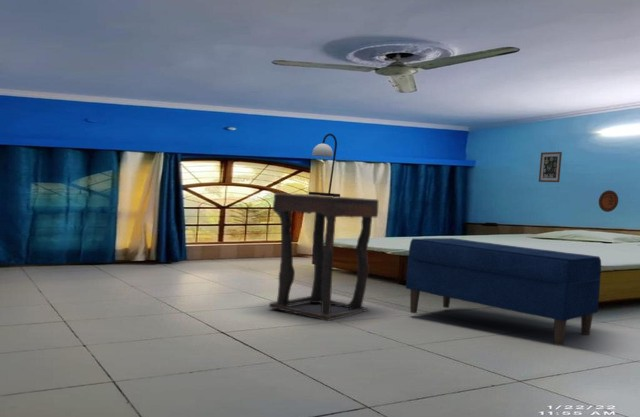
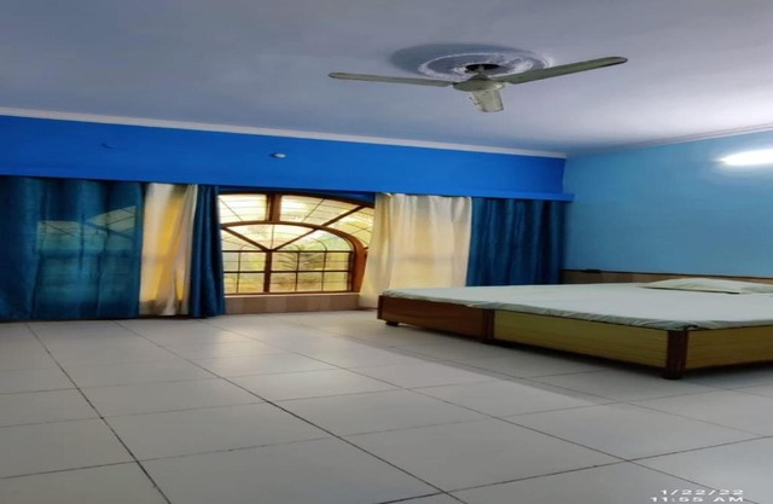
- side table (323, 253)
- table lamp (332, 164)
- decorative plate (608, 201)
- bench (497, 285)
- wall art (550, 167)
